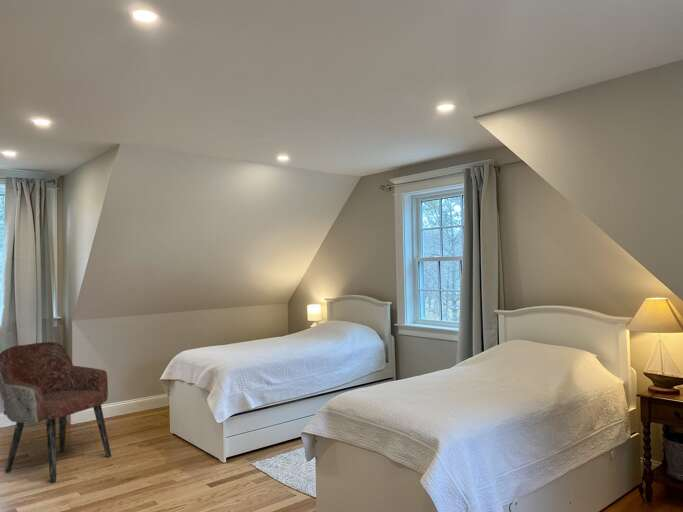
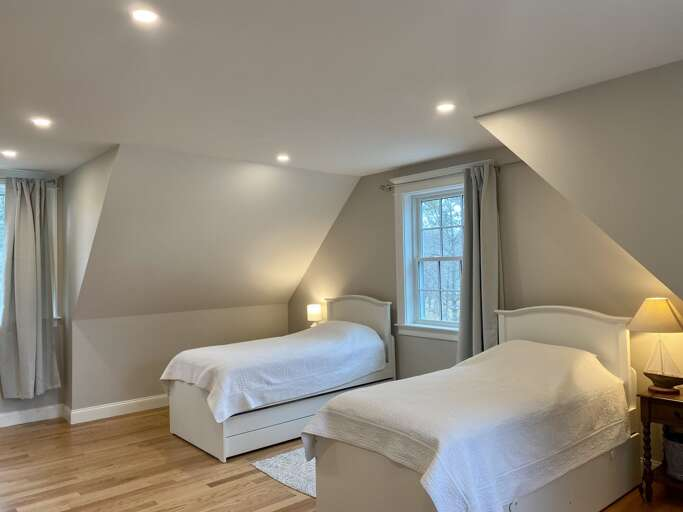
- armchair (52, 404)
